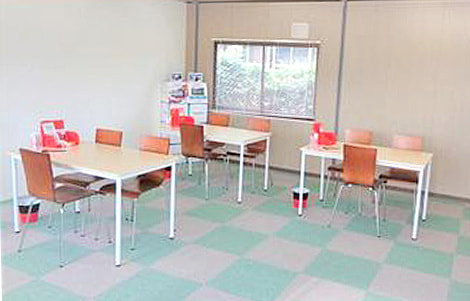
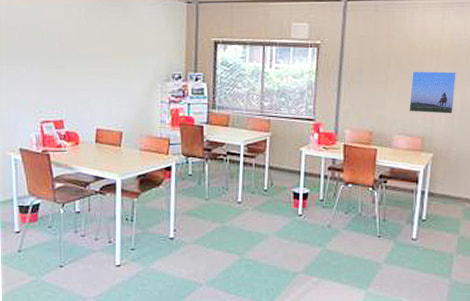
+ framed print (432, 92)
